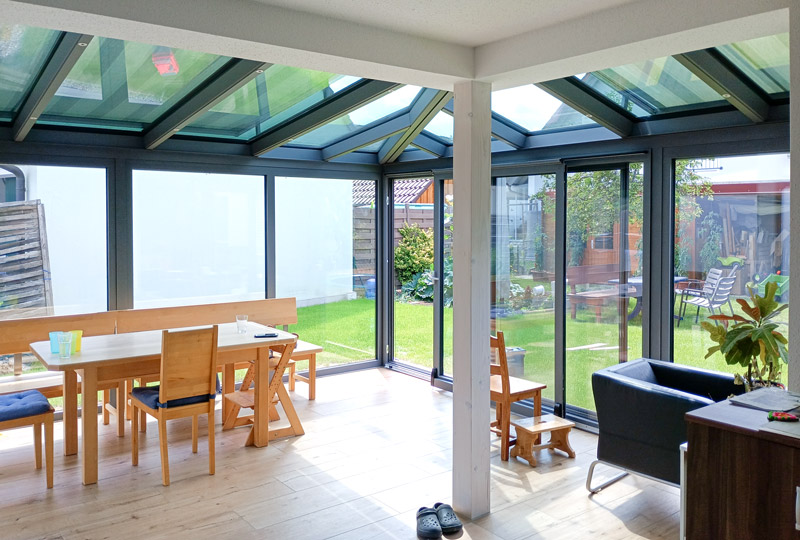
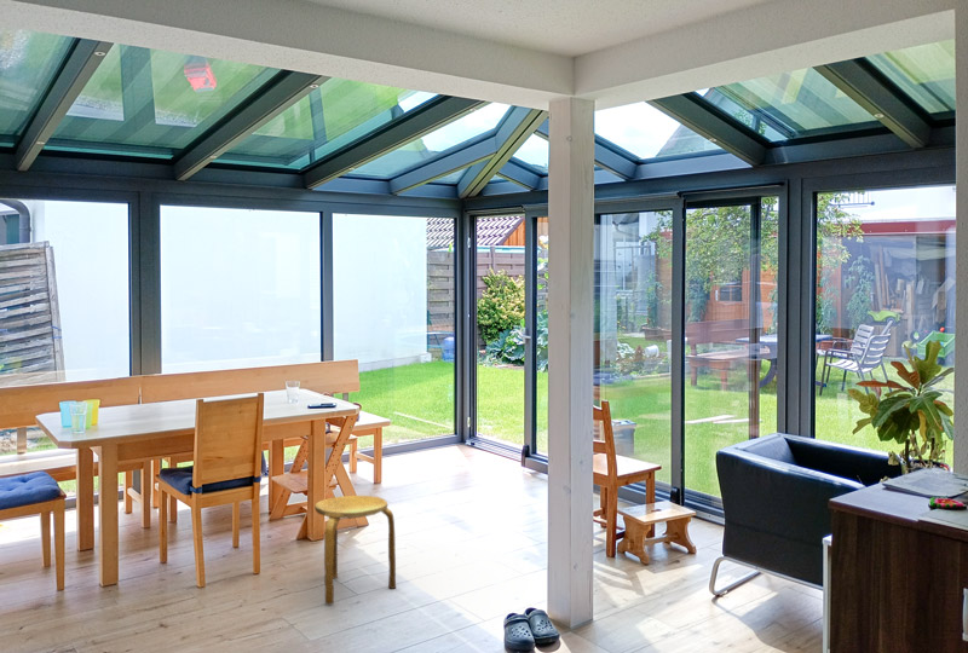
+ stool (336, 547)
